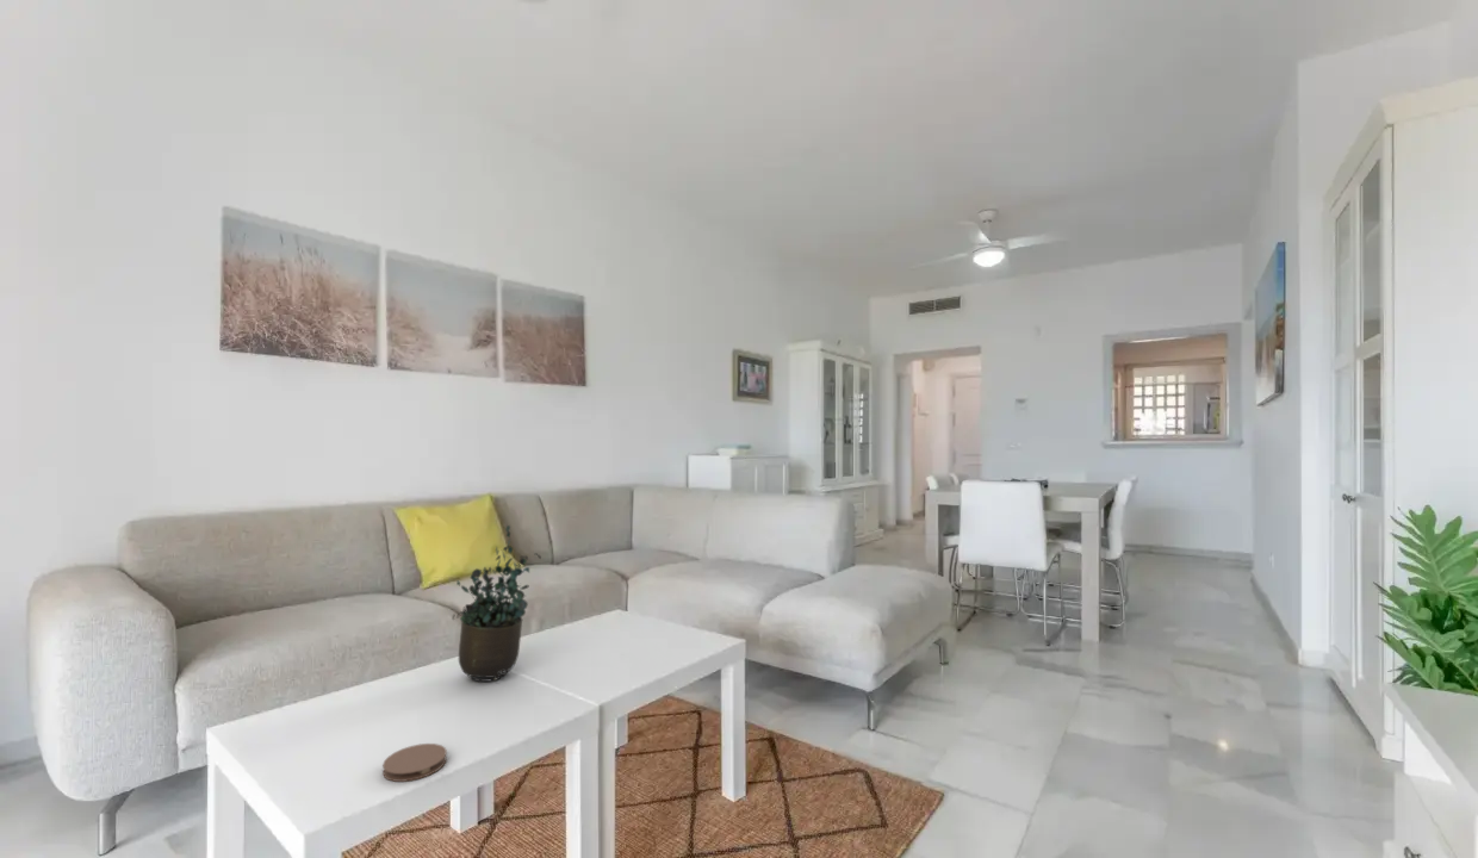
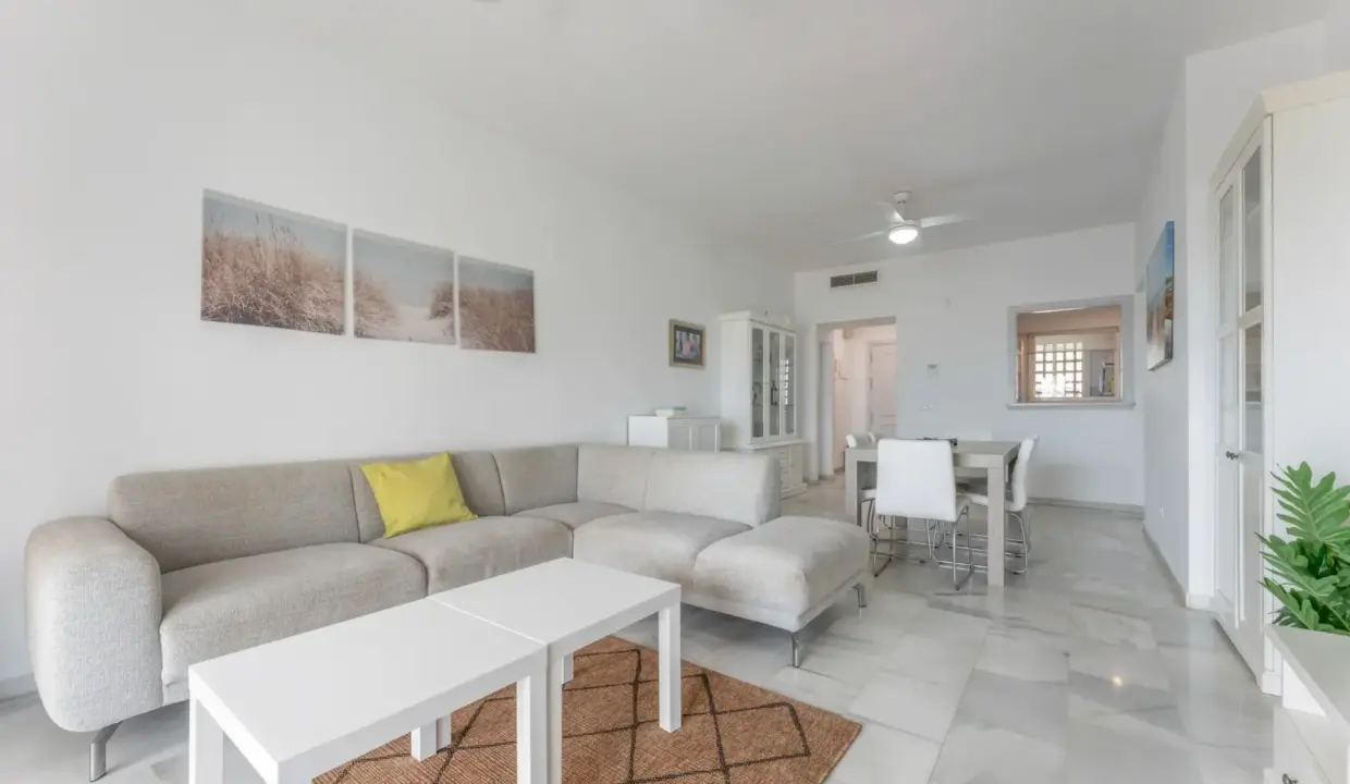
- coaster (415, 761)
- potted plant (497, 602)
